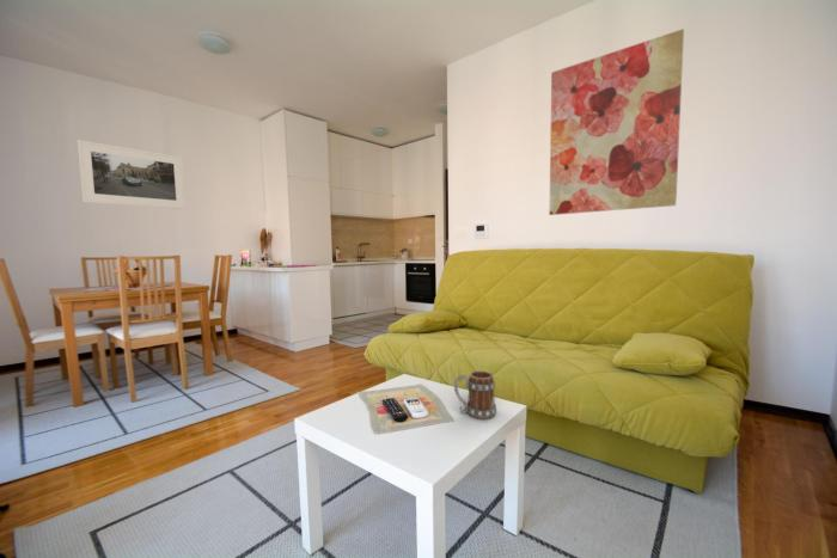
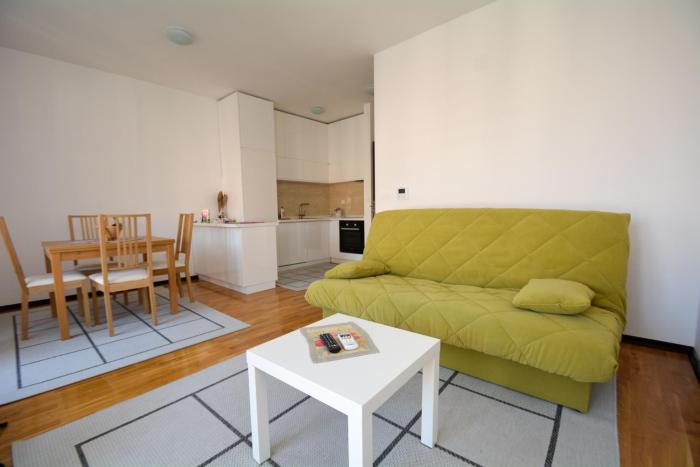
- mug (475, 393)
- wall art (609, 133)
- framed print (136, 177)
